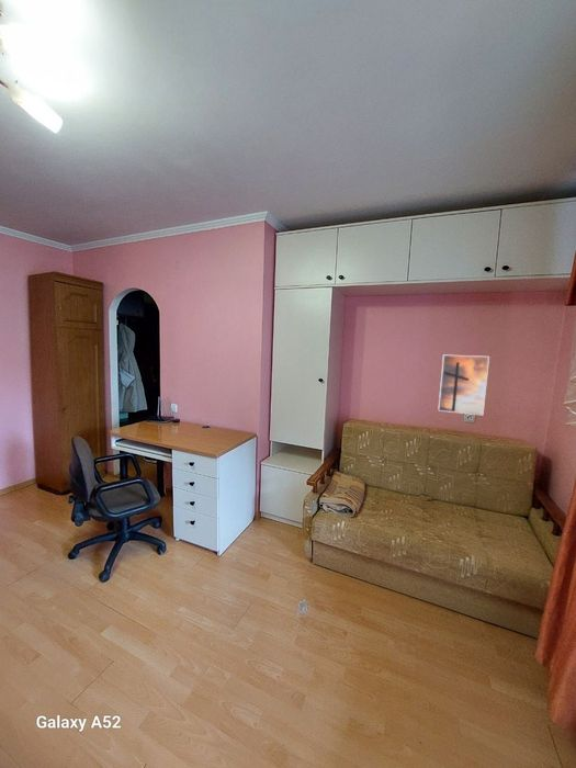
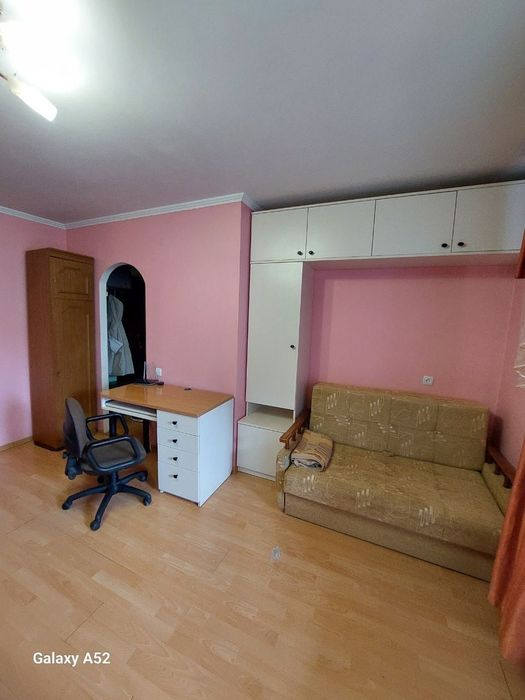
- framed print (462, 384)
